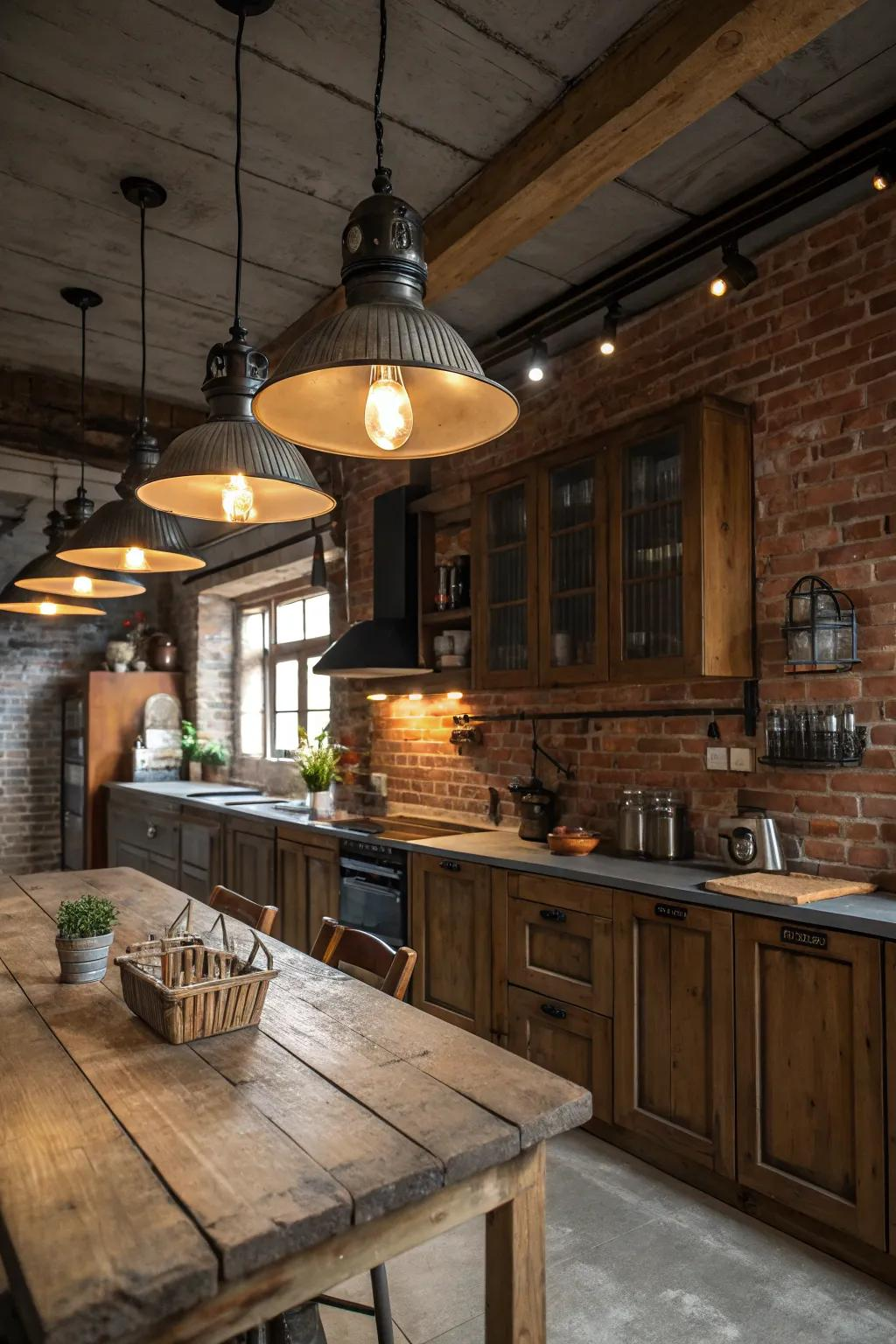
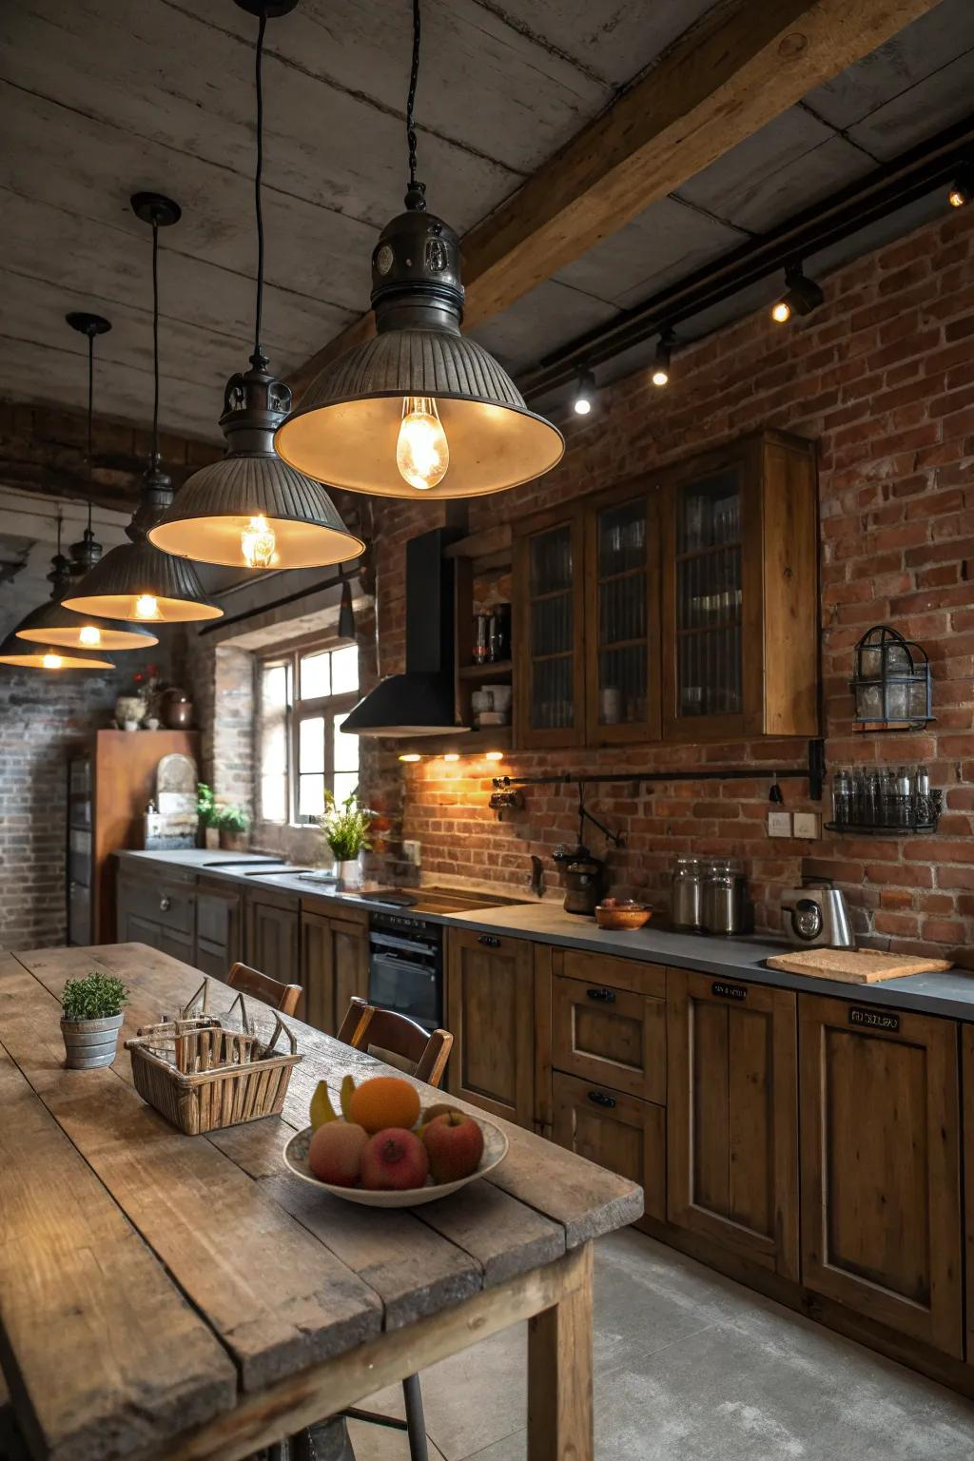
+ fruit bowl (397, 1135)
